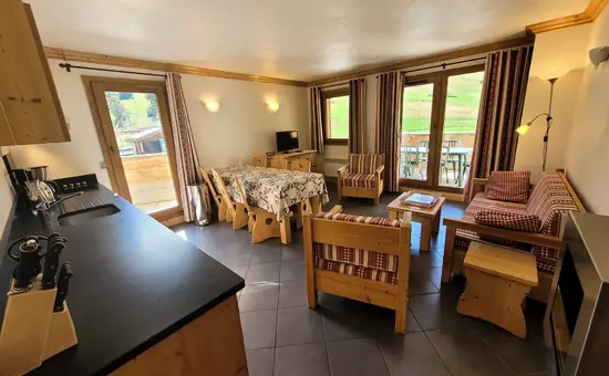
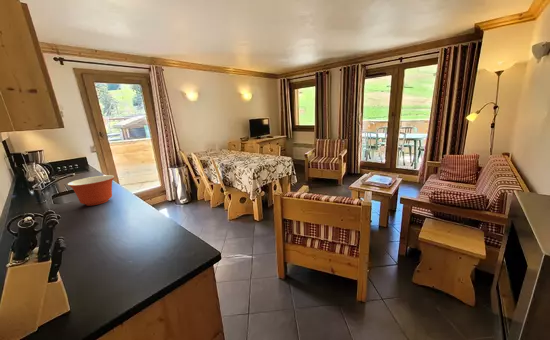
+ mixing bowl (94, 191)
